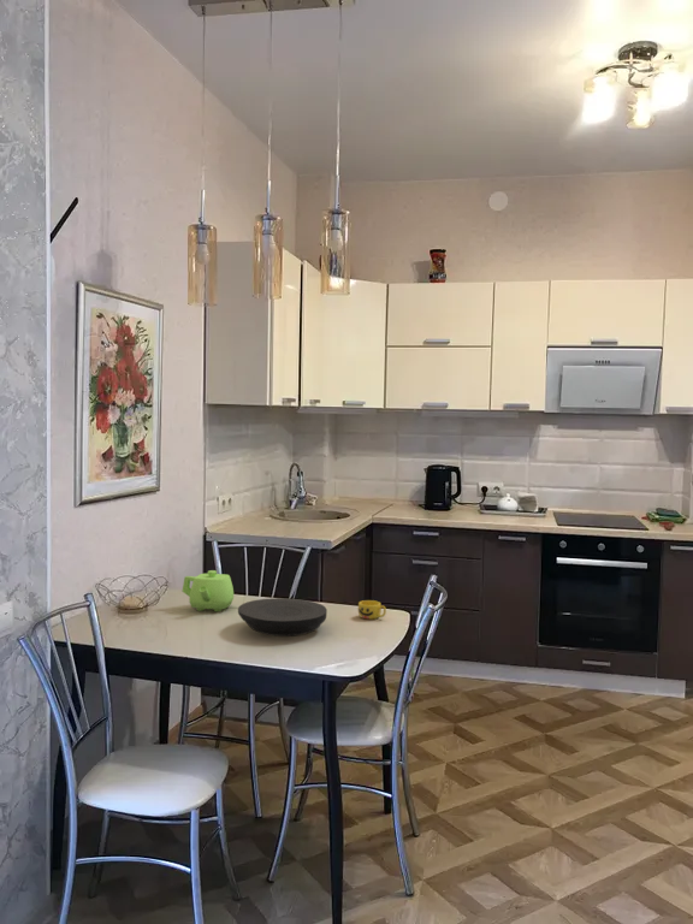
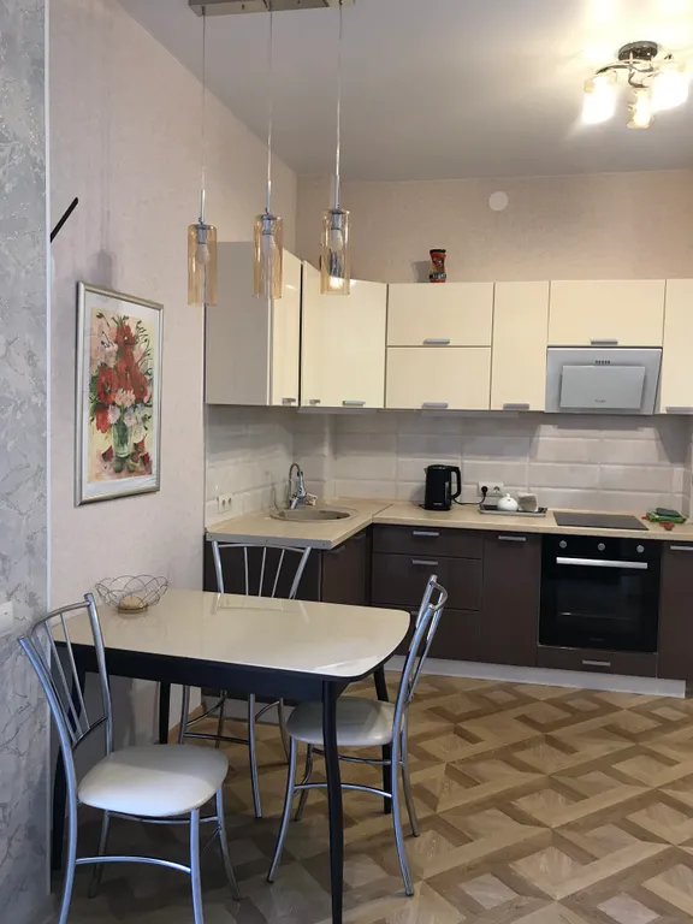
- cup (372, 610)
- teapot (205, 591)
- plate (282, 618)
